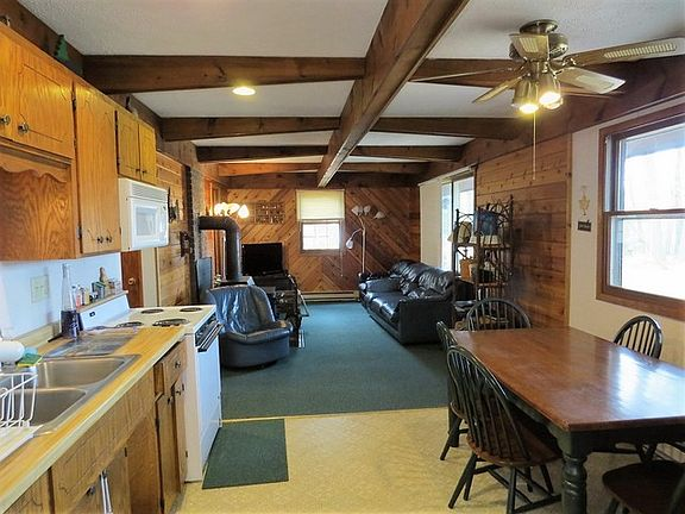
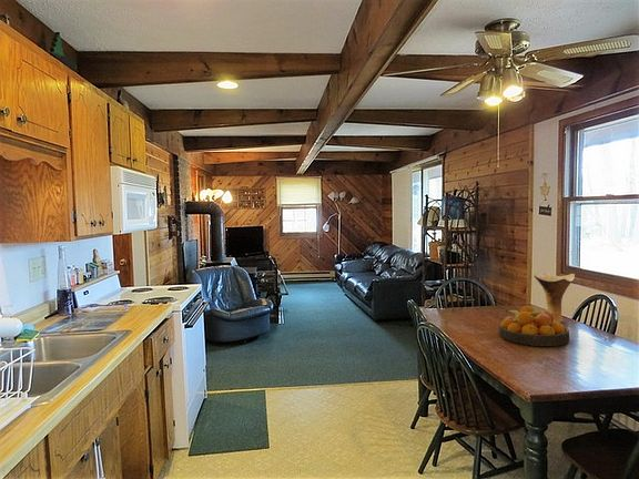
+ vase (554, 297)
+ fruit bowl (532, 323)
